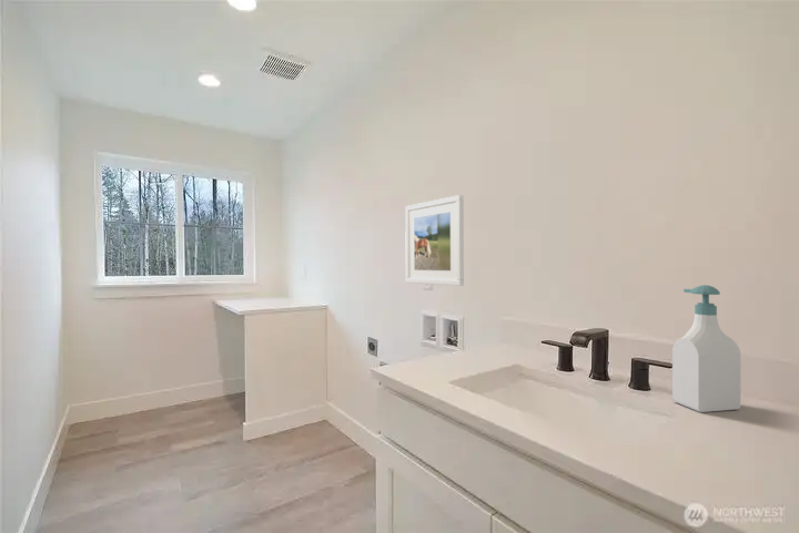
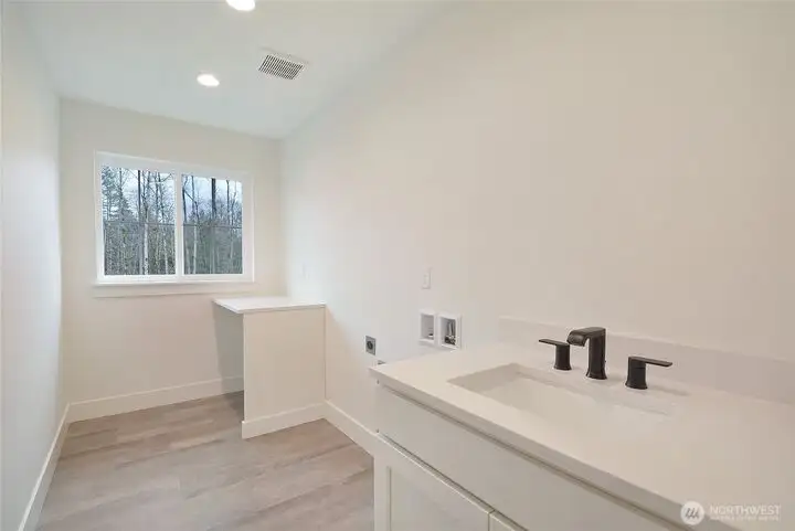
- soap bottle (701, 344)
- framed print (432, 243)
